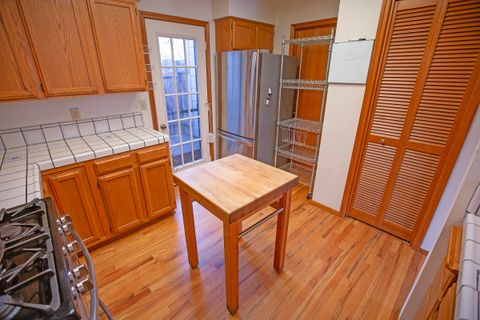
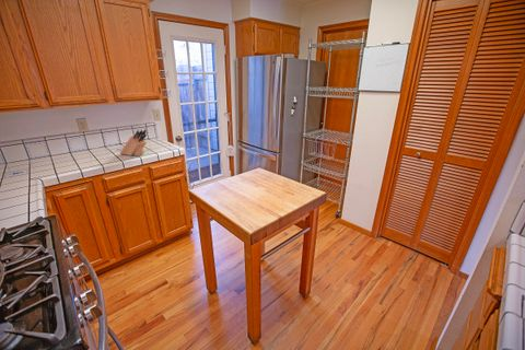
+ knife block (133, 141)
